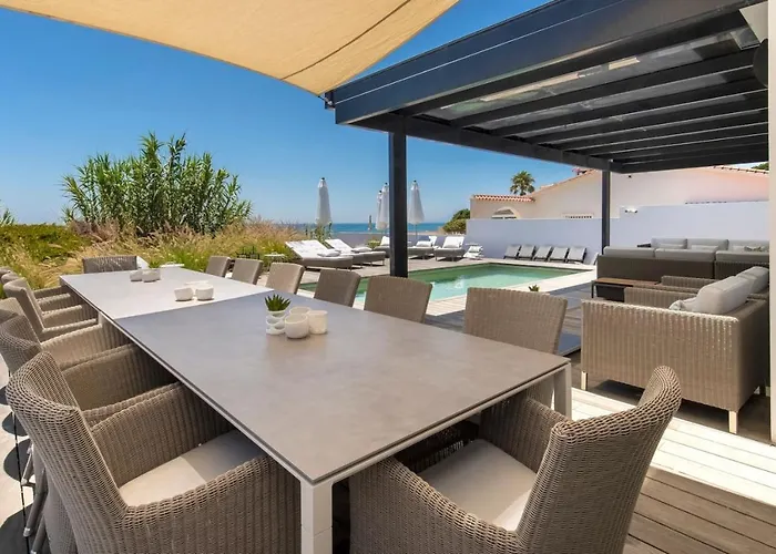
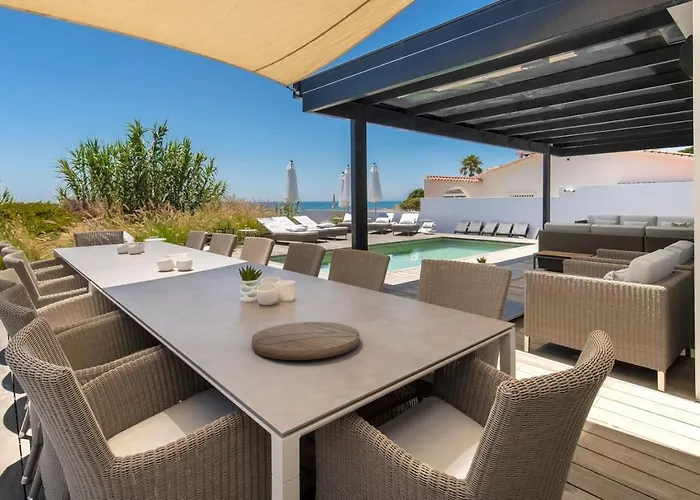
+ cutting board (306, 338)
